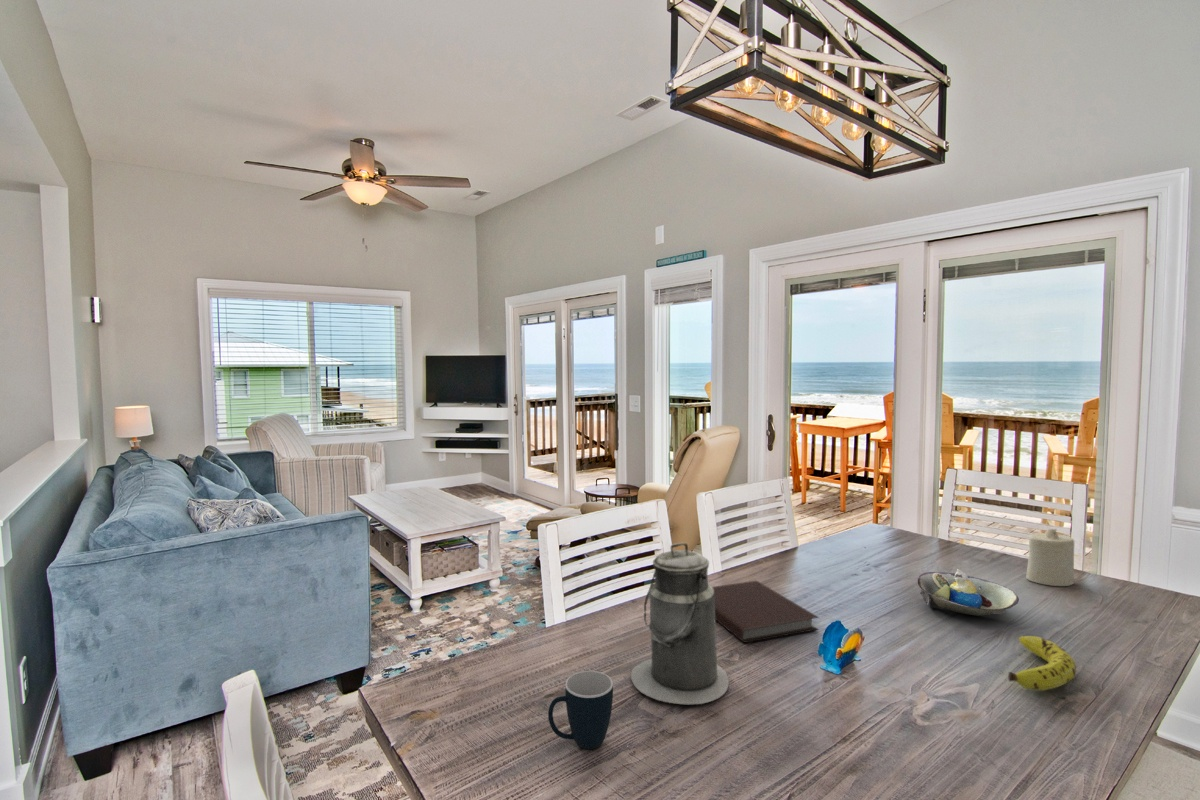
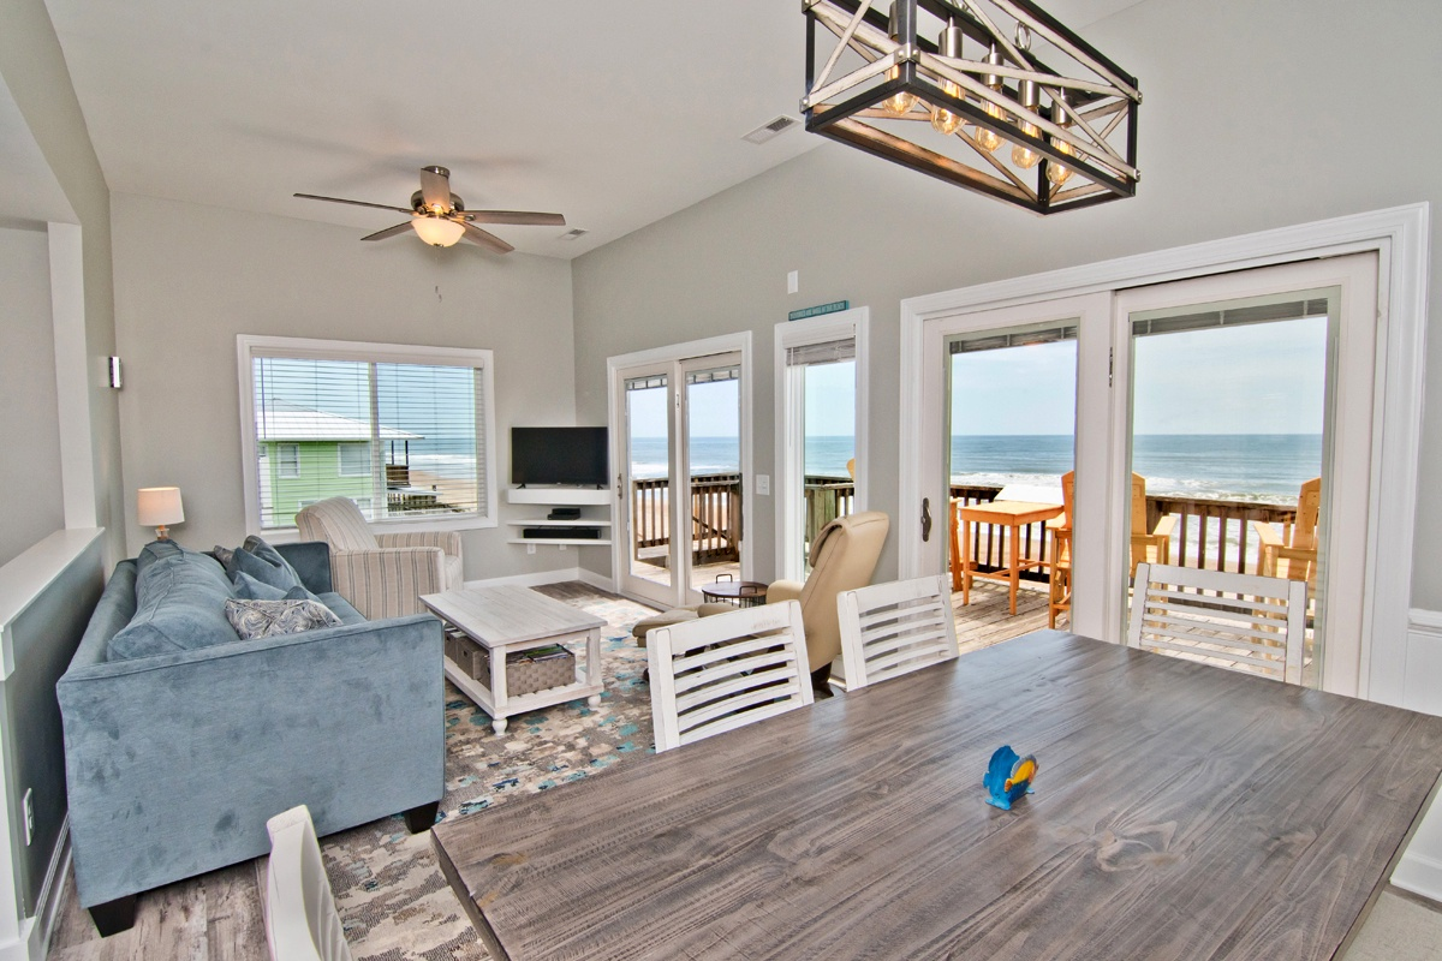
- candle (1050, 554)
- canister (679, 612)
- notebook (750, 608)
- decorative bowl (954, 588)
- mug (580, 714)
- fruit (1031, 668)
